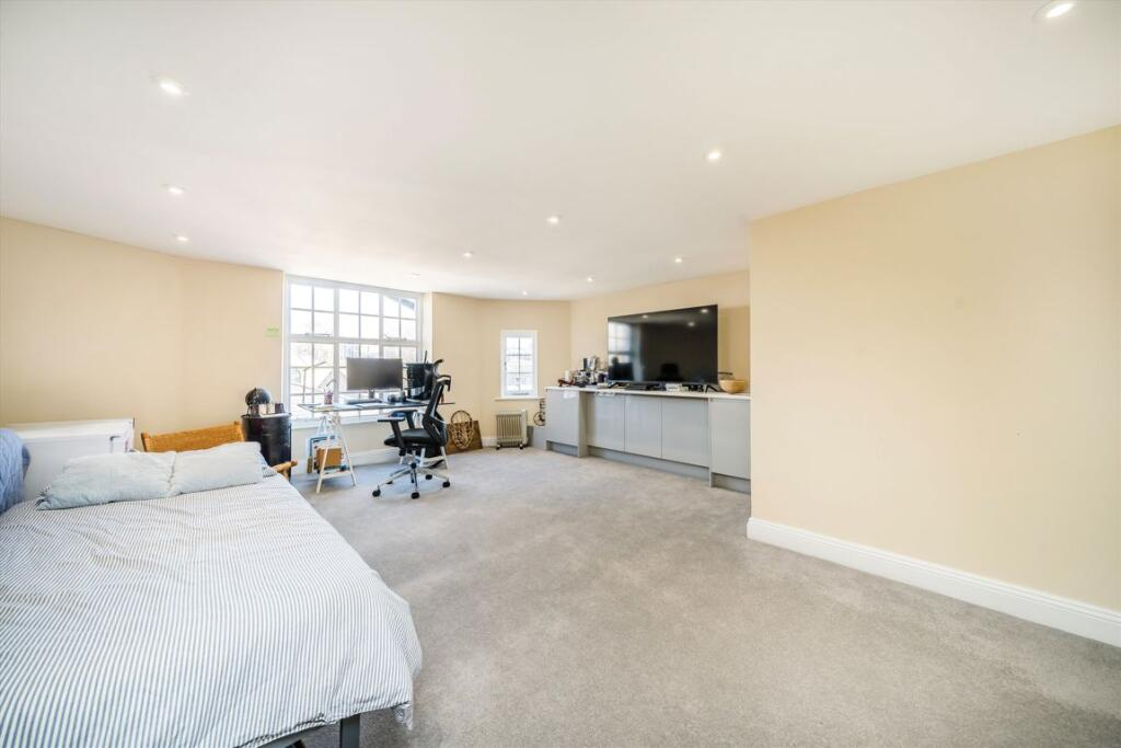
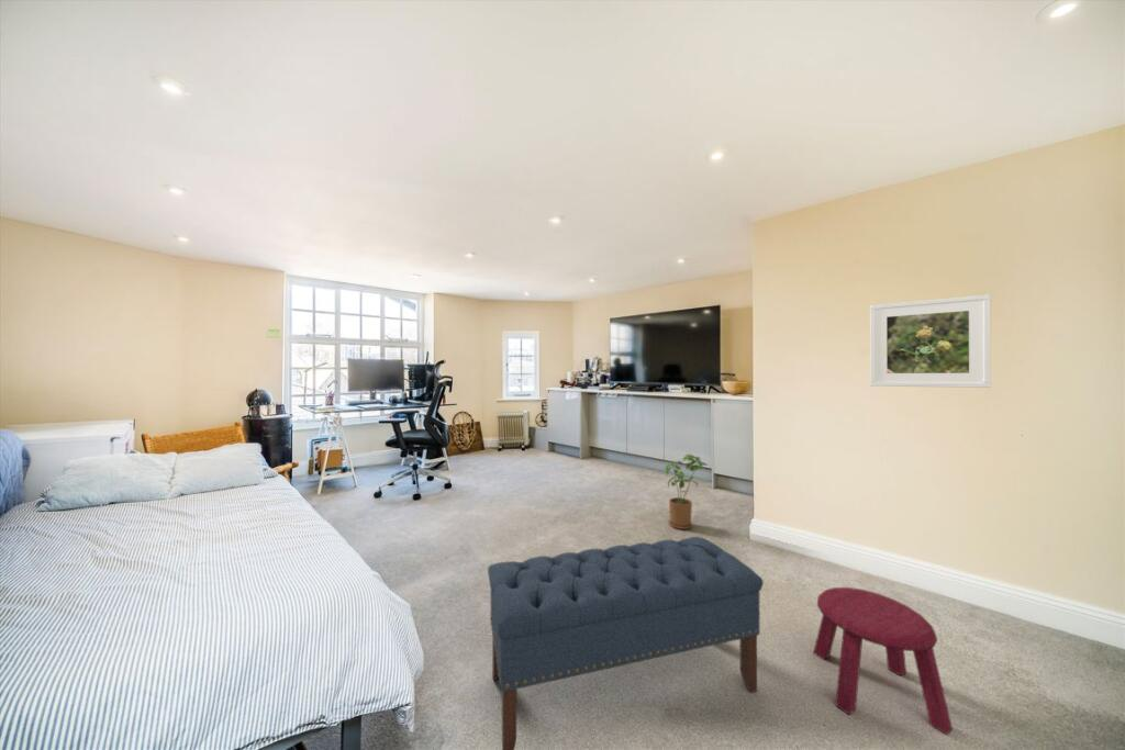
+ house plant (680, 490)
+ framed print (925, 343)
+ stool (872, 642)
+ bench (621, 623)
